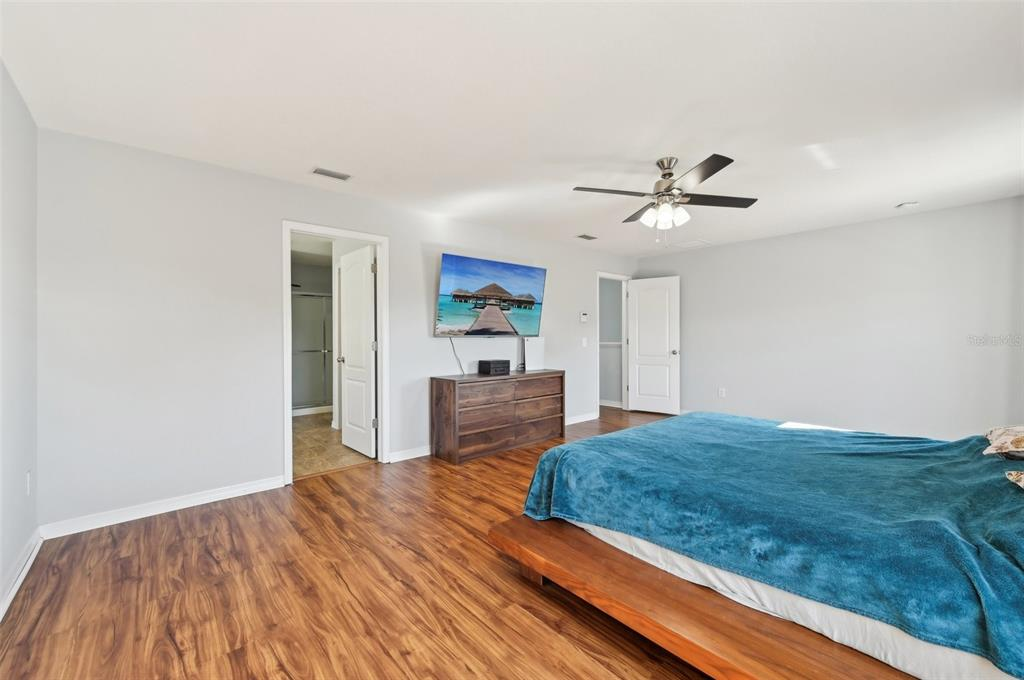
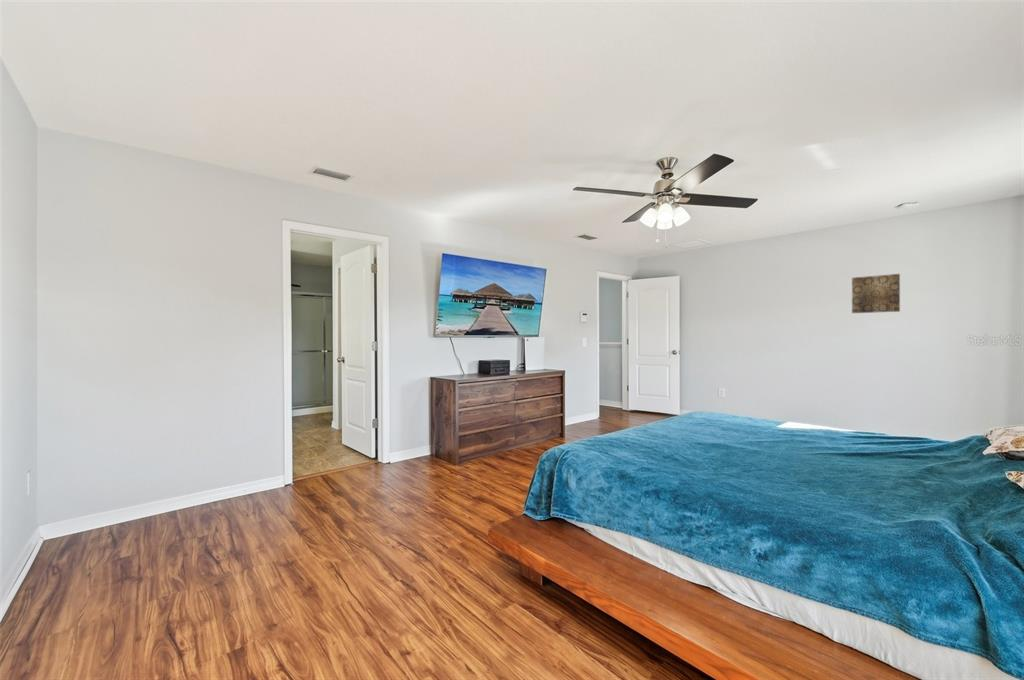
+ wall art (875, 294)
